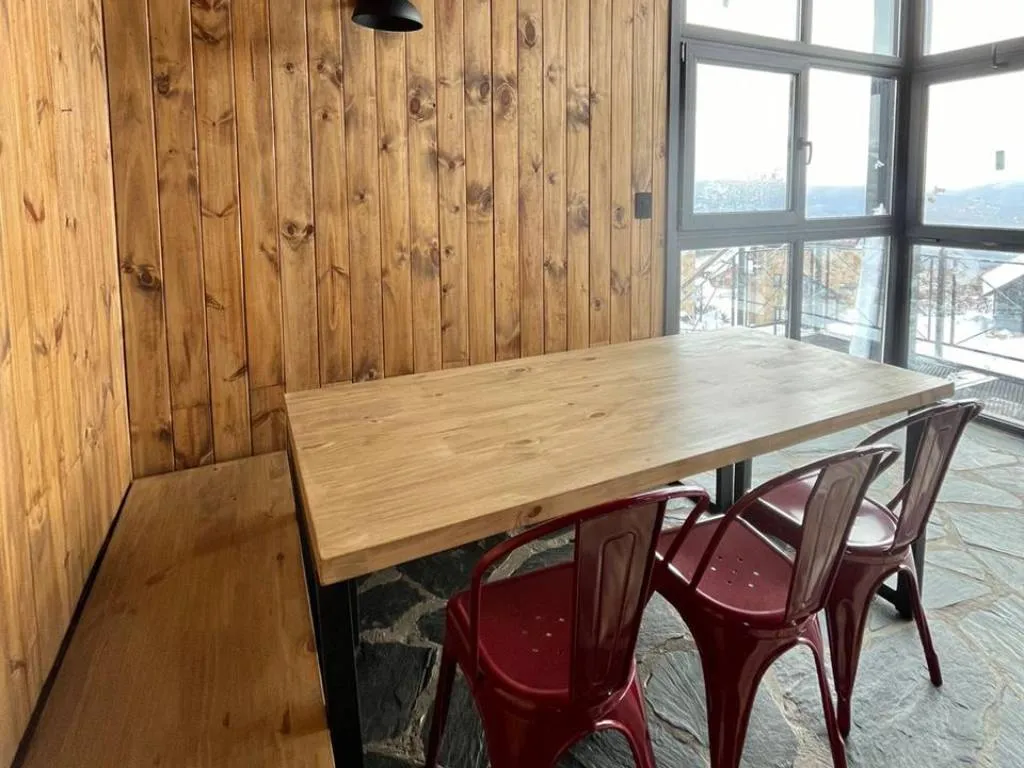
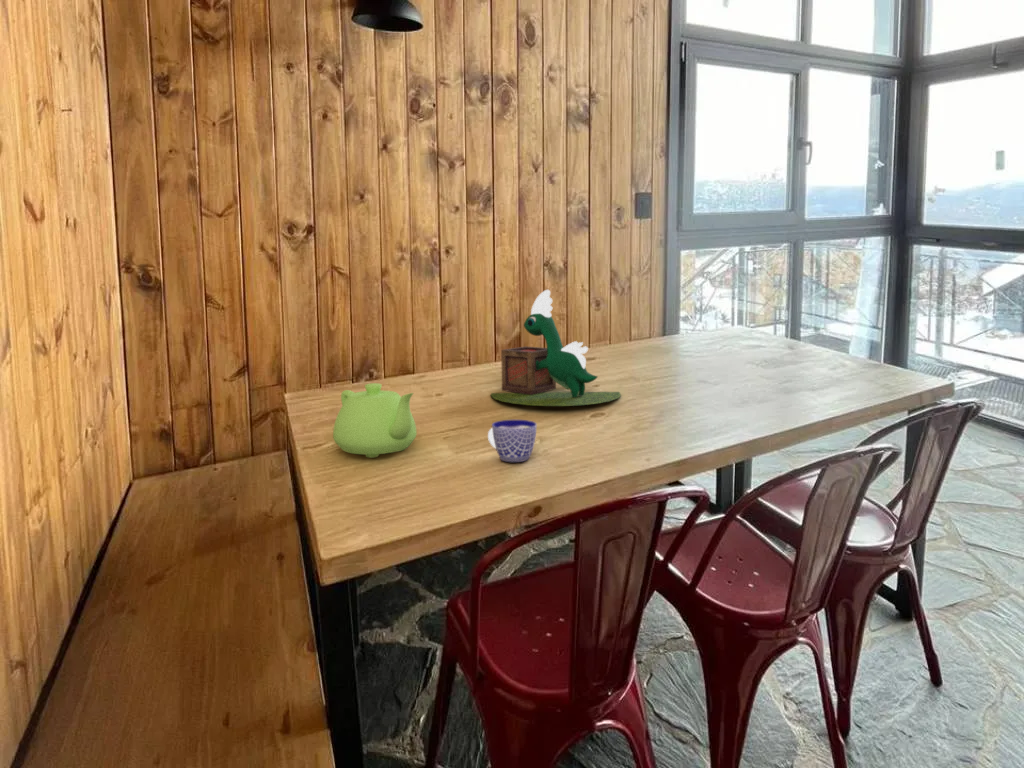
+ teapot (377, 417)
+ plant pot (555, 342)
+ cup (509, 440)
